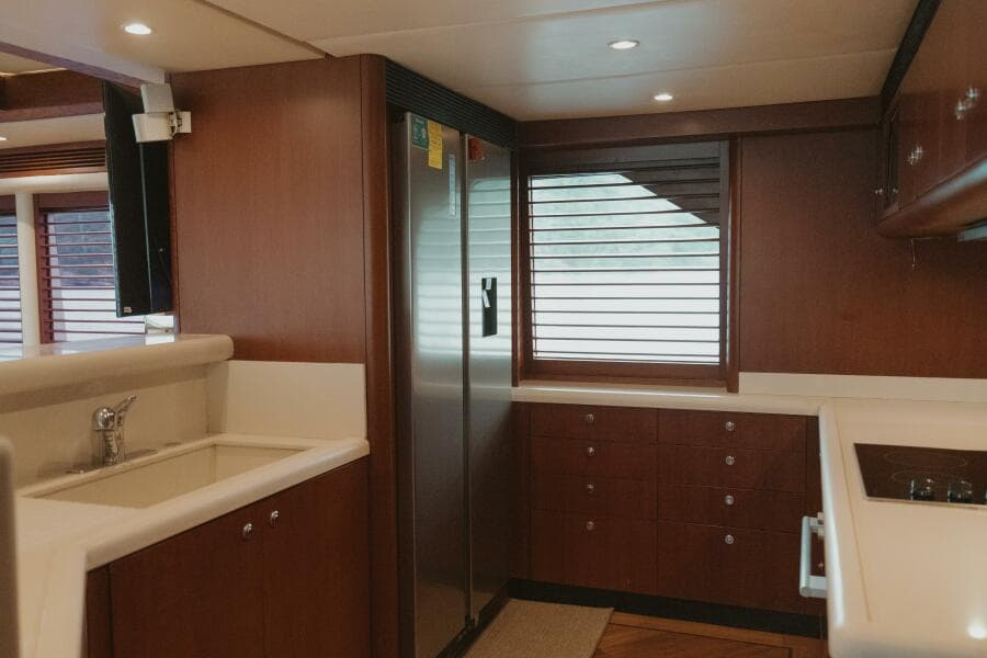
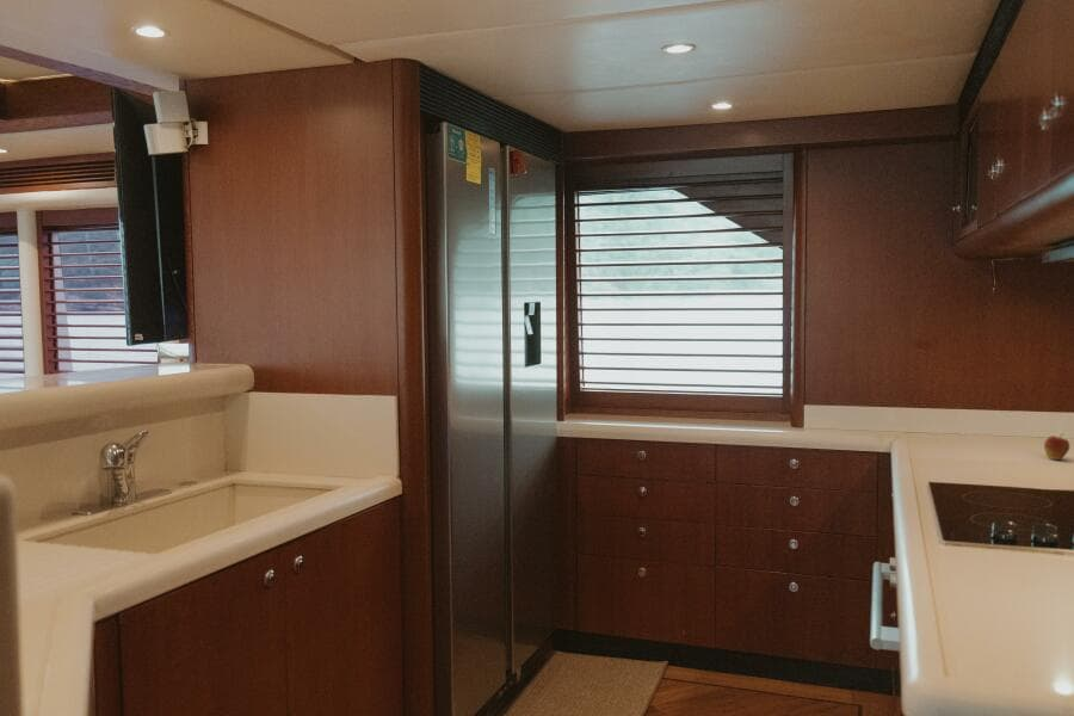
+ fruit (1056, 445)
